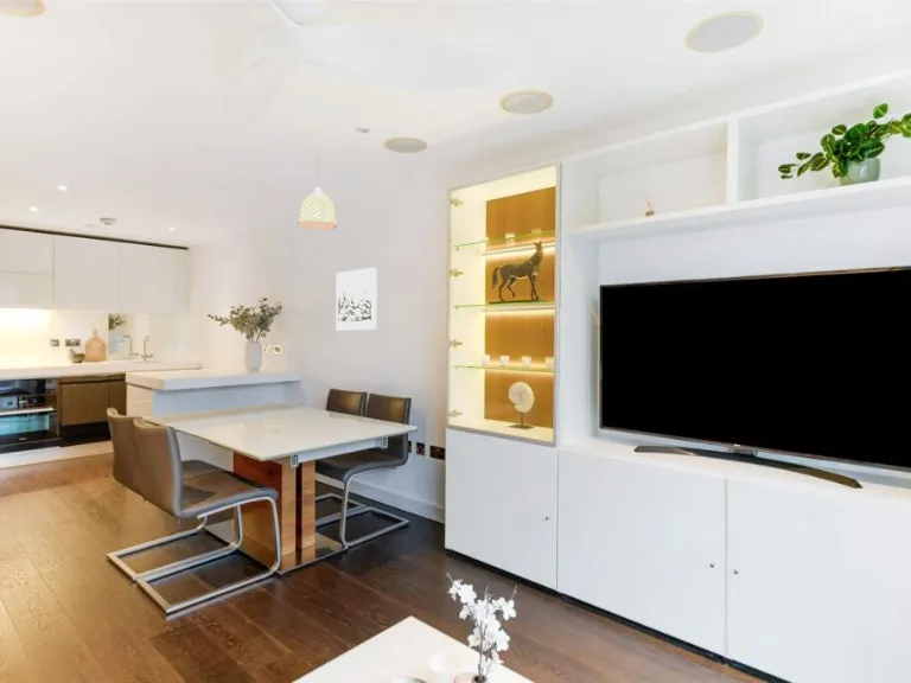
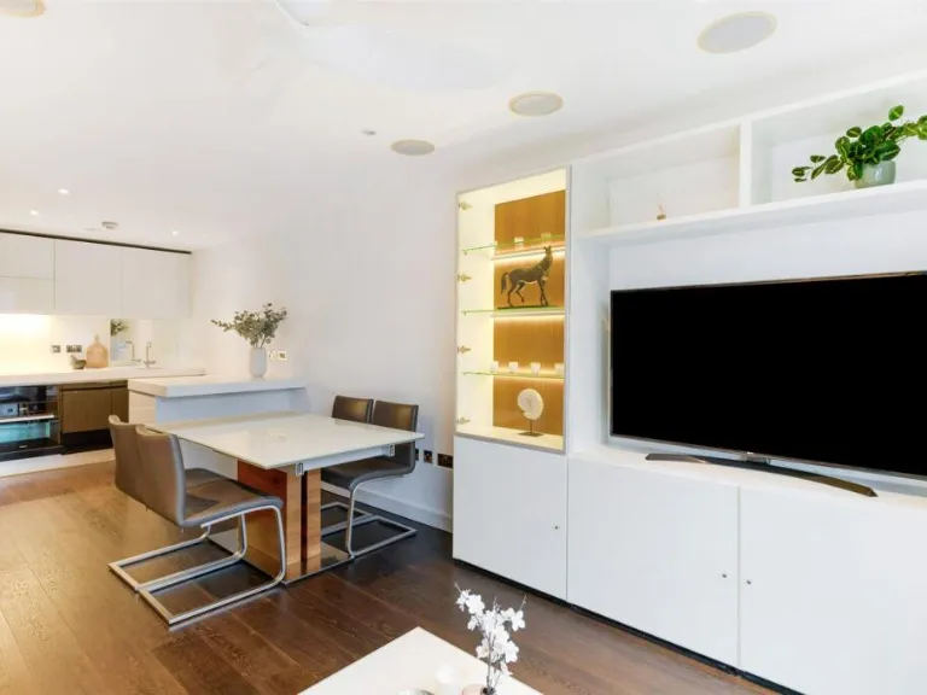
- pendant lamp (318, 189)
- wall art (355, 300)
